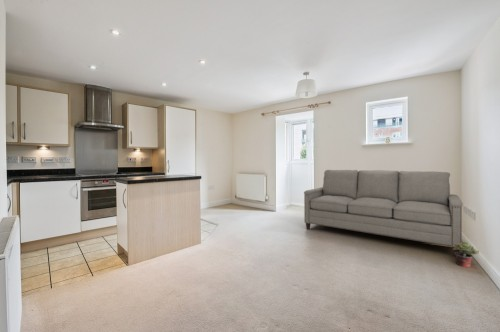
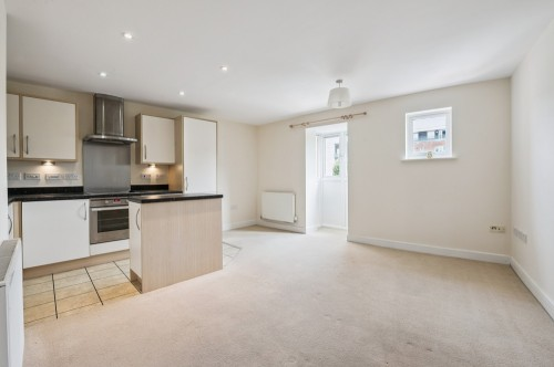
- sofa (374, 202)
- potted plant (465, 253)
